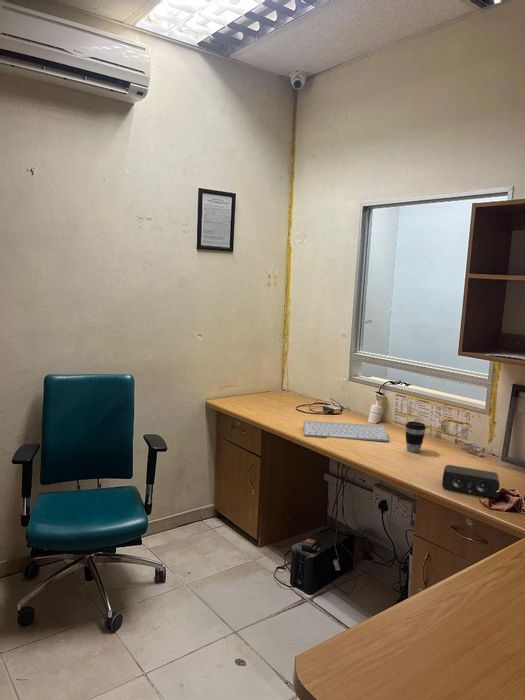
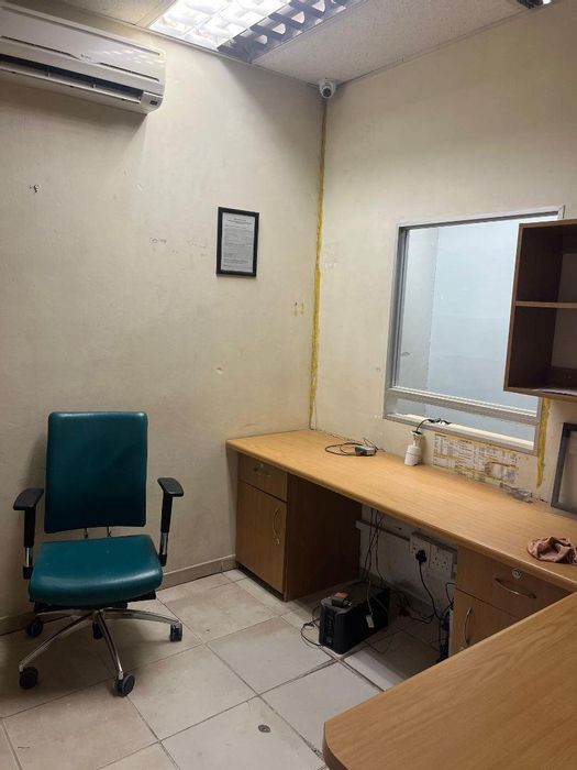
- keyboard (344, 430)
- speaker (470, 480)
- coffee cup (414, 436)
